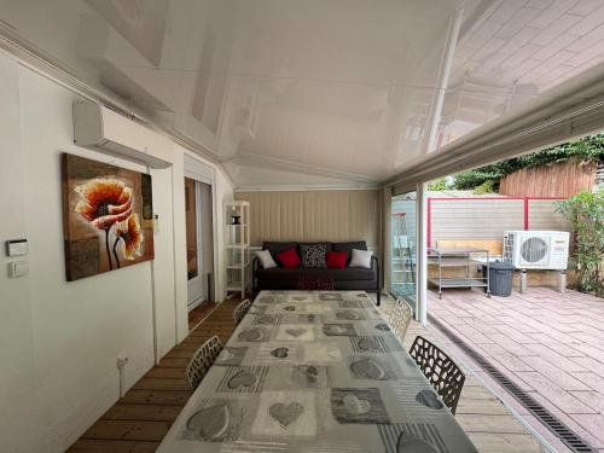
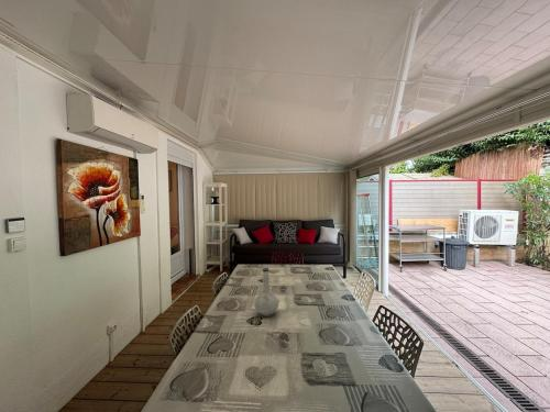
+ vase (266, 290)
